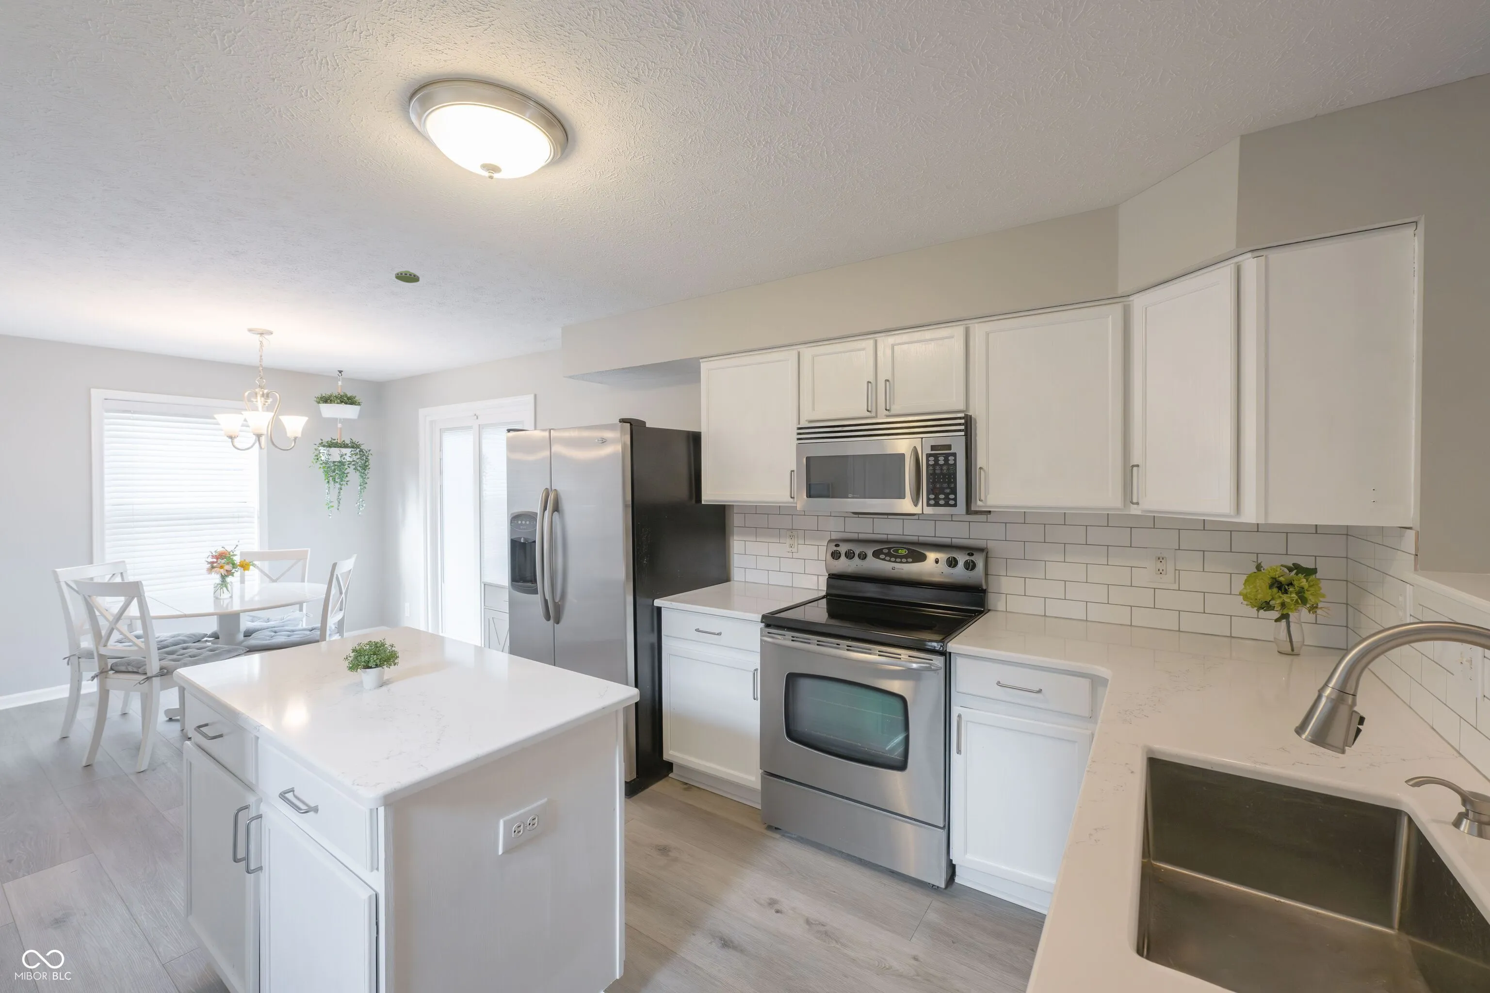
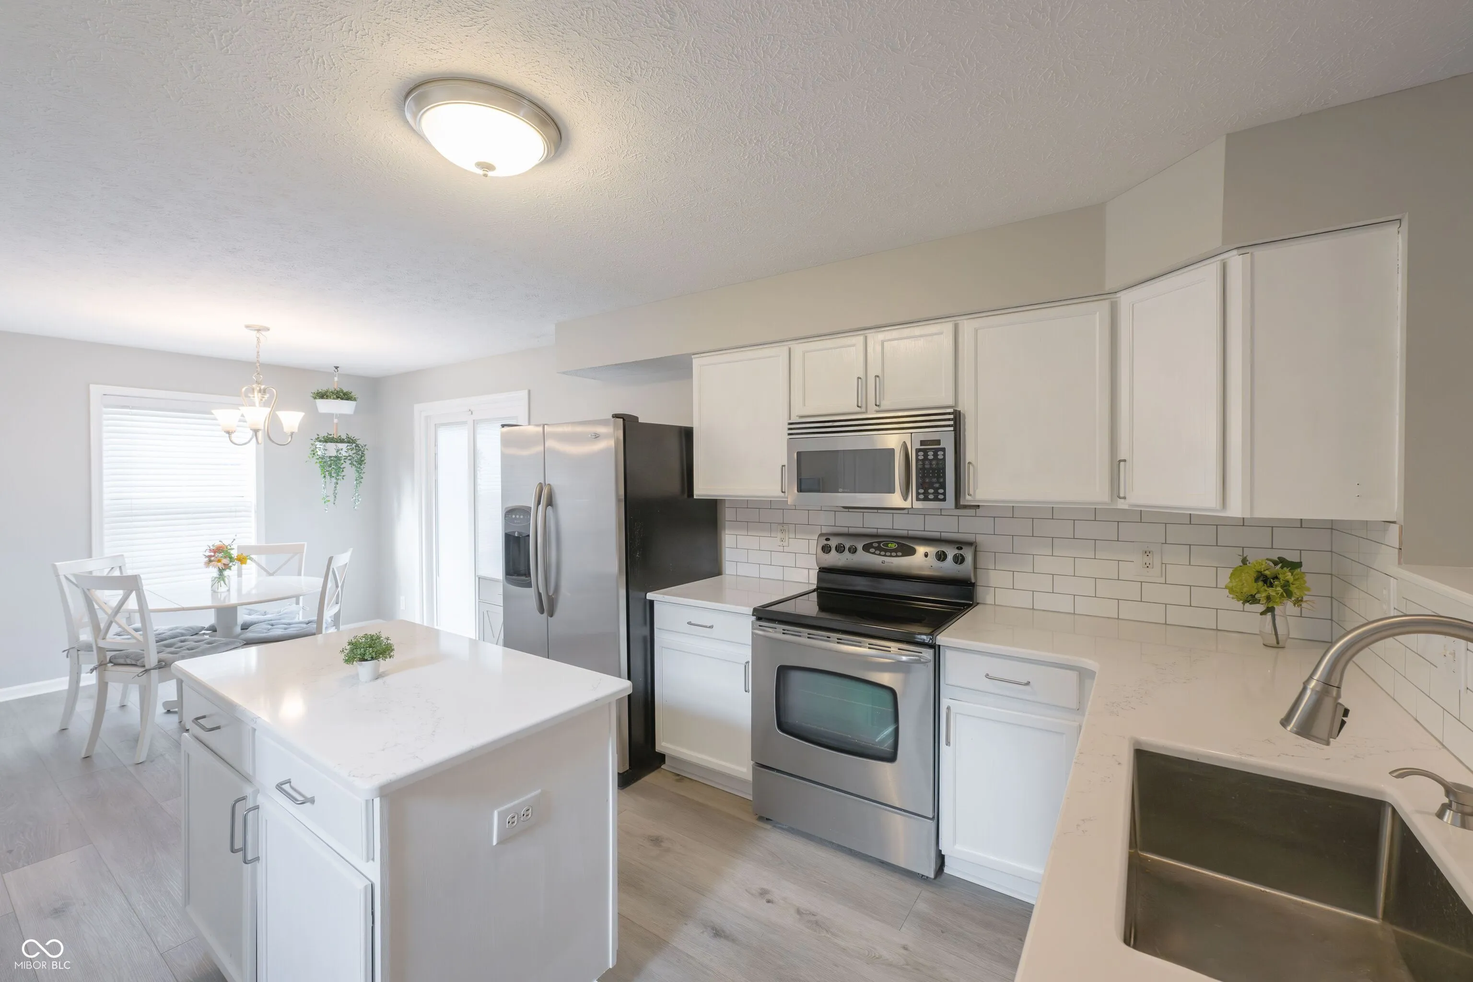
- smoke detector (407, 276)
